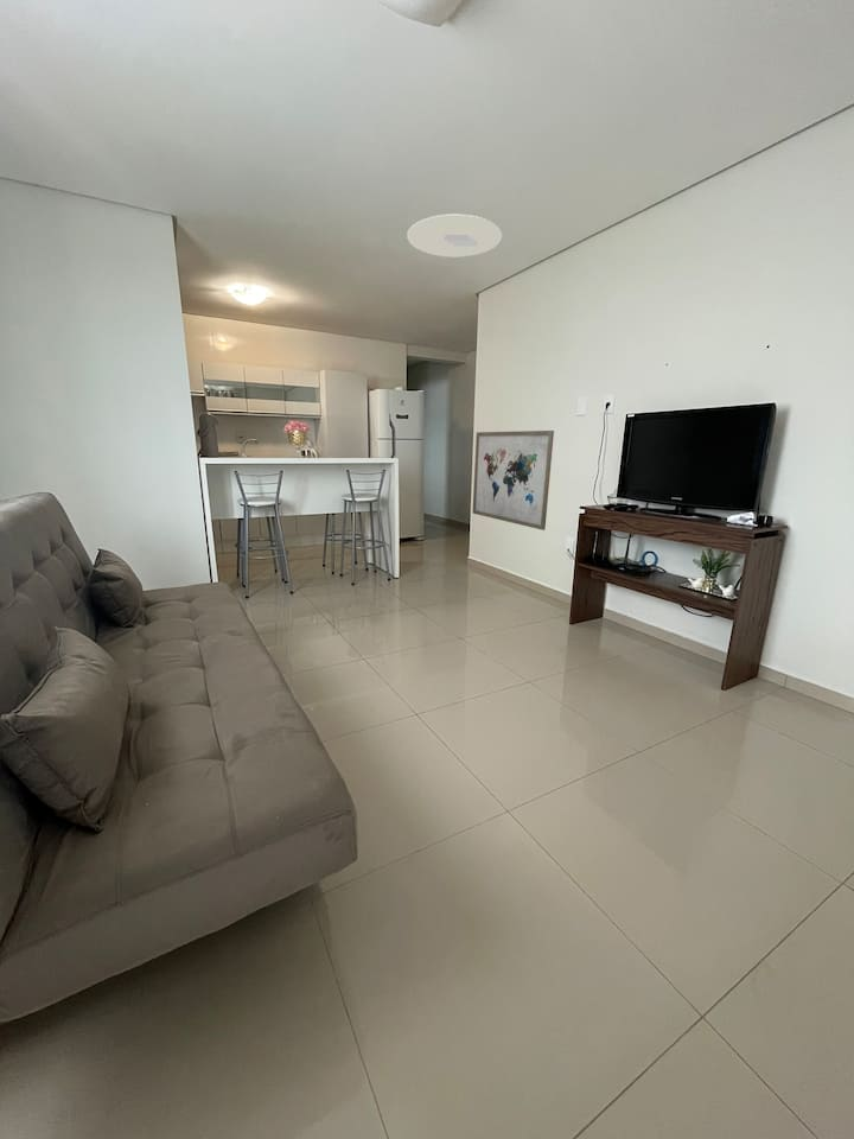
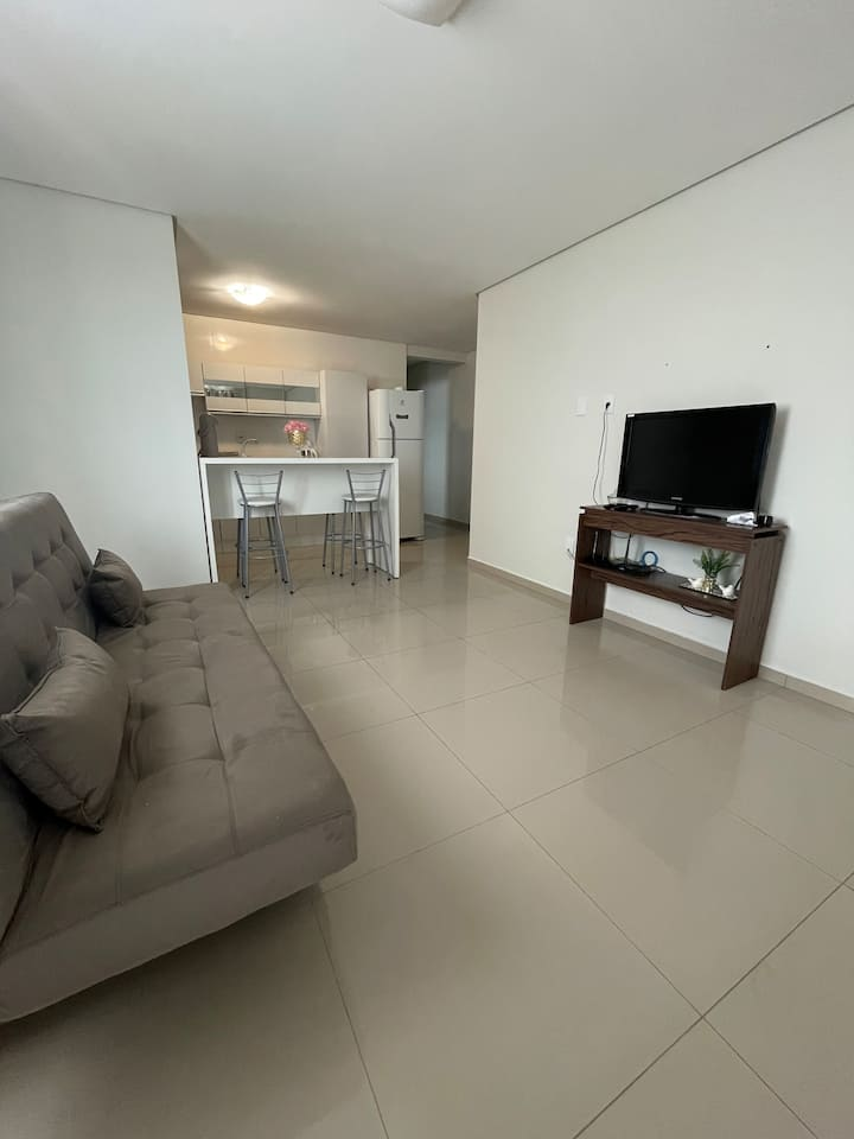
- wall art (508, 477)
- ceiling light (454, 233)
